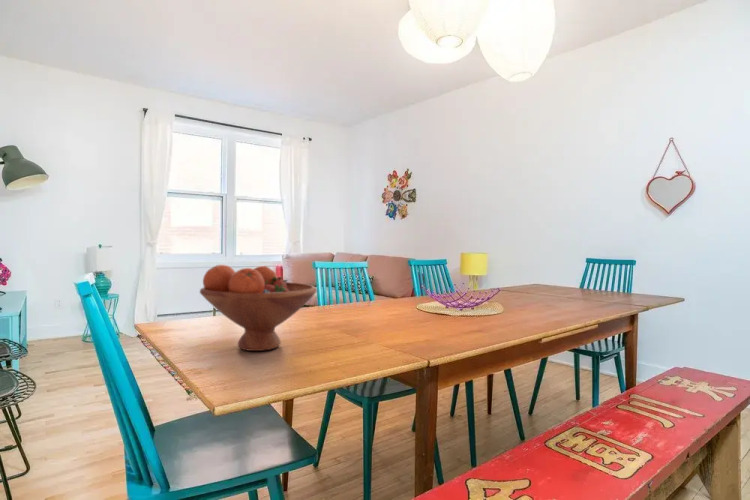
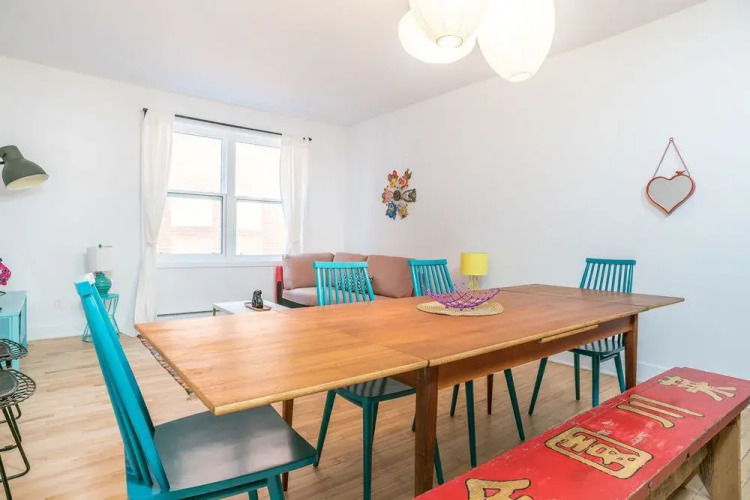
- fruit bowl (260, 305)
